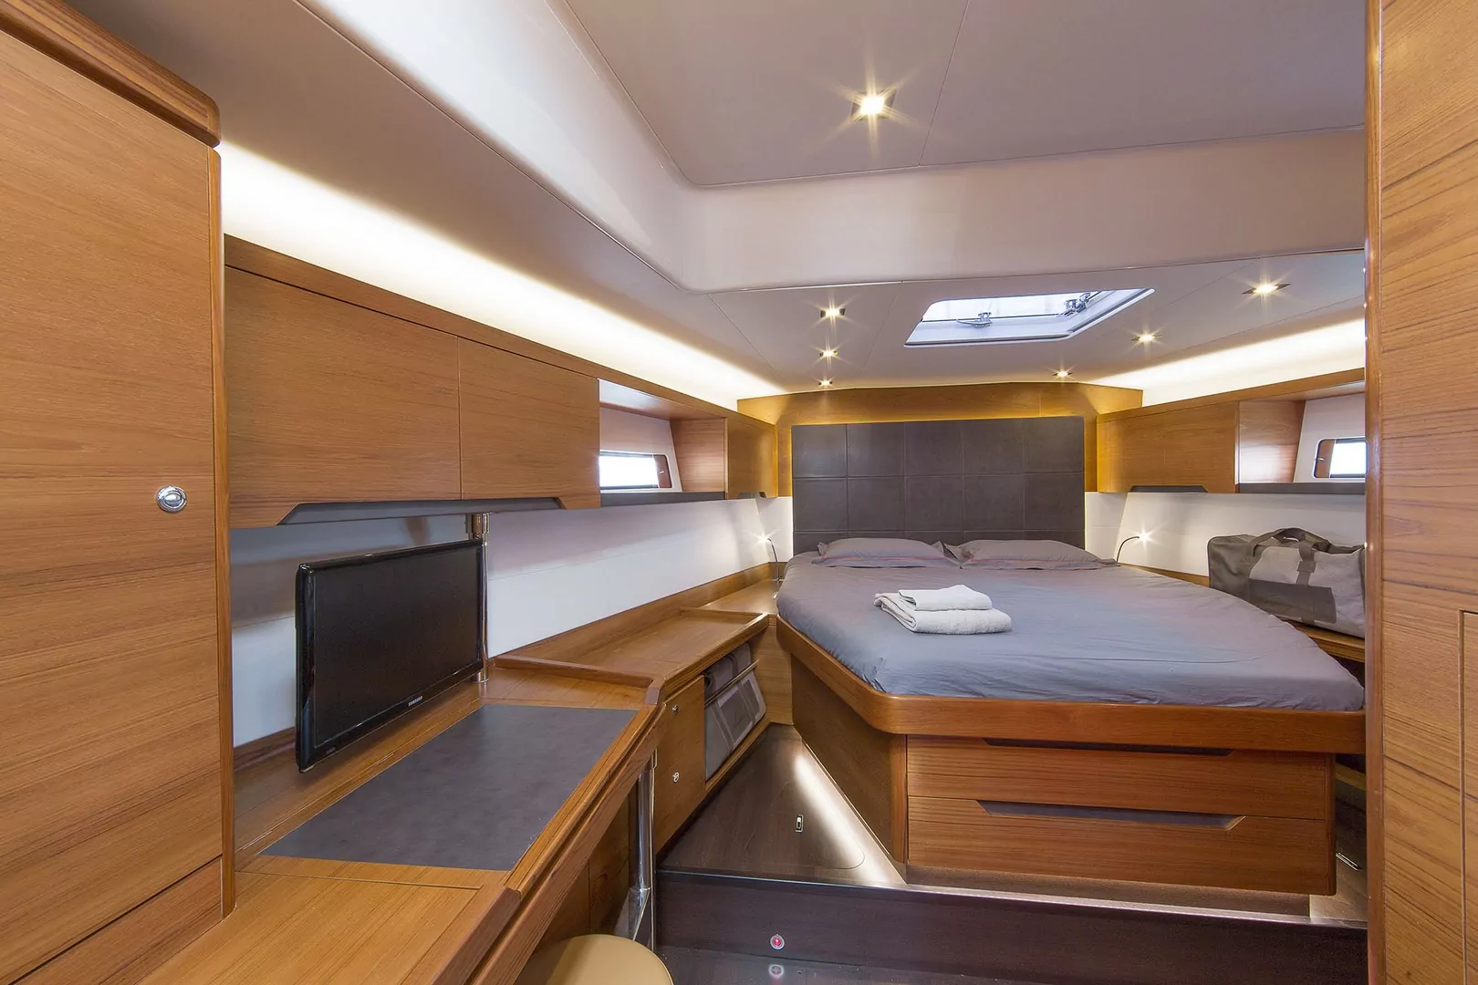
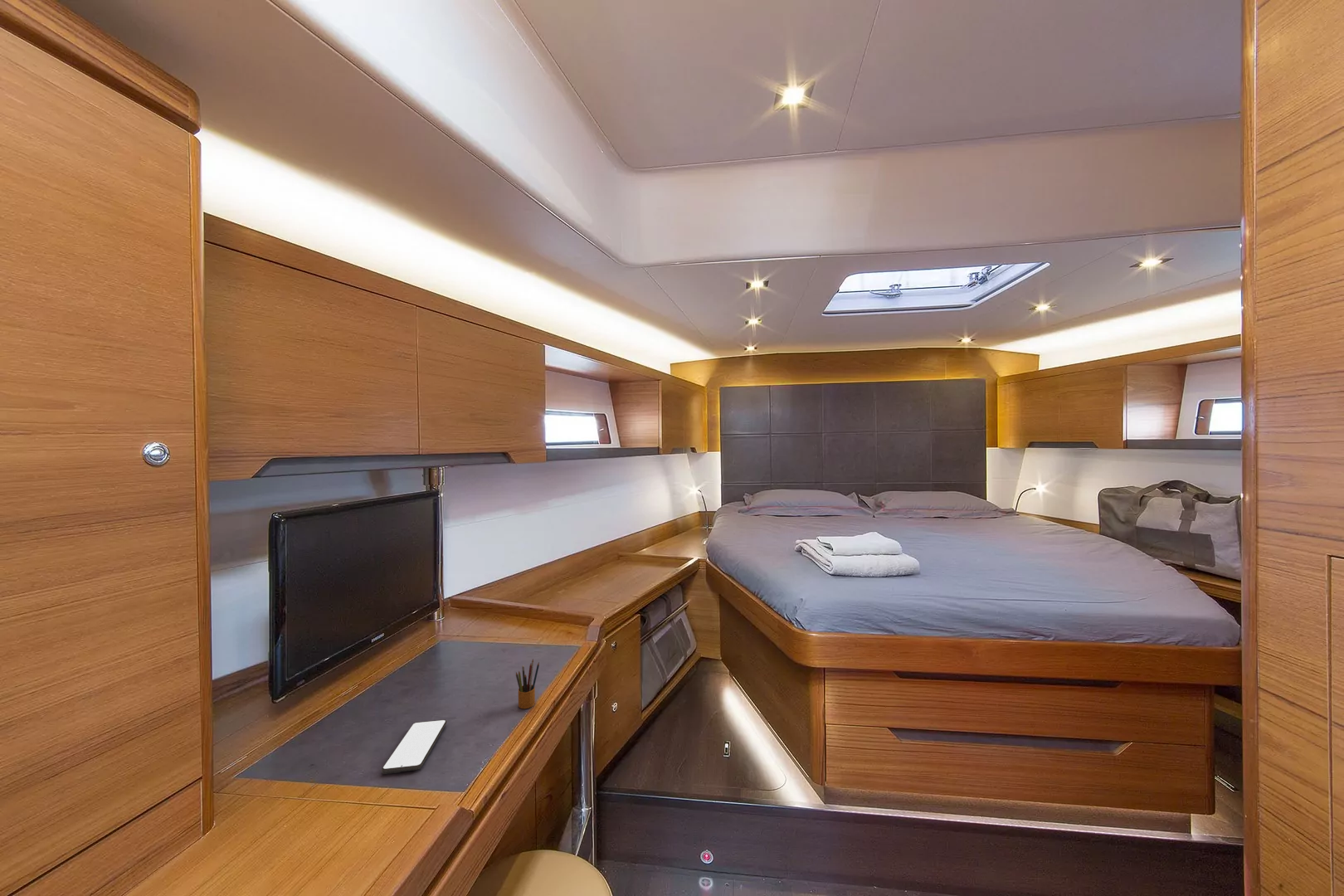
+ smartphone (416, 744)
+ pencil box (527, 684)
